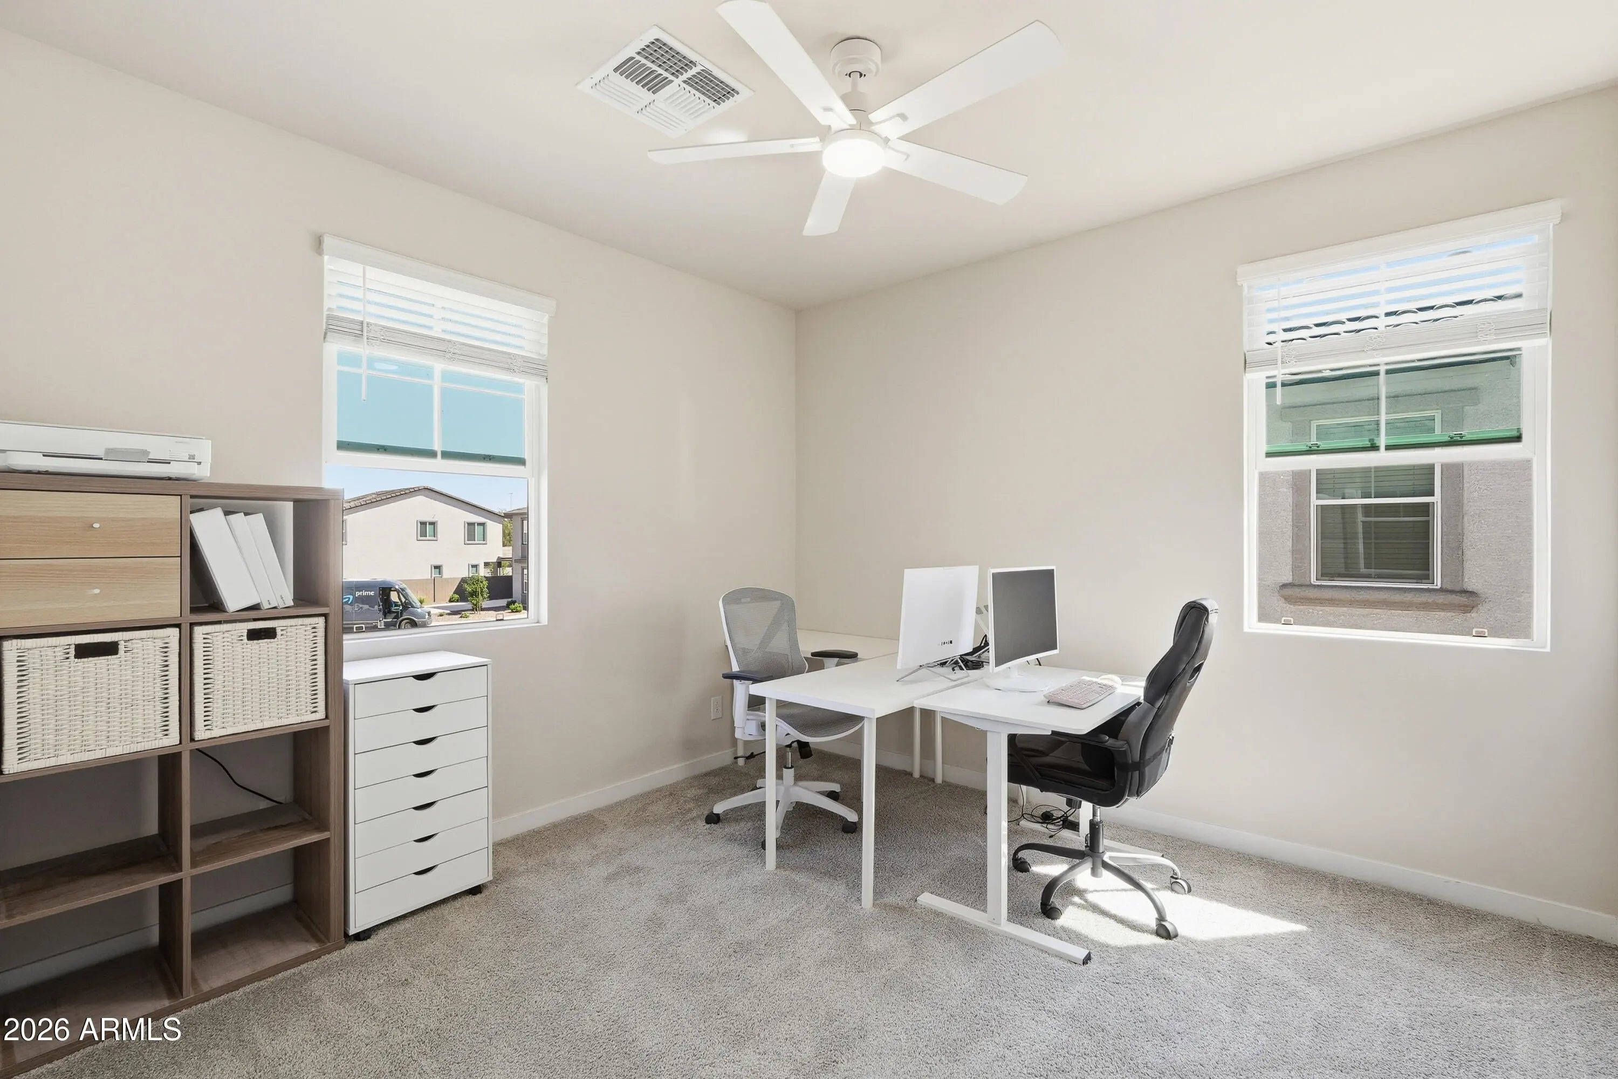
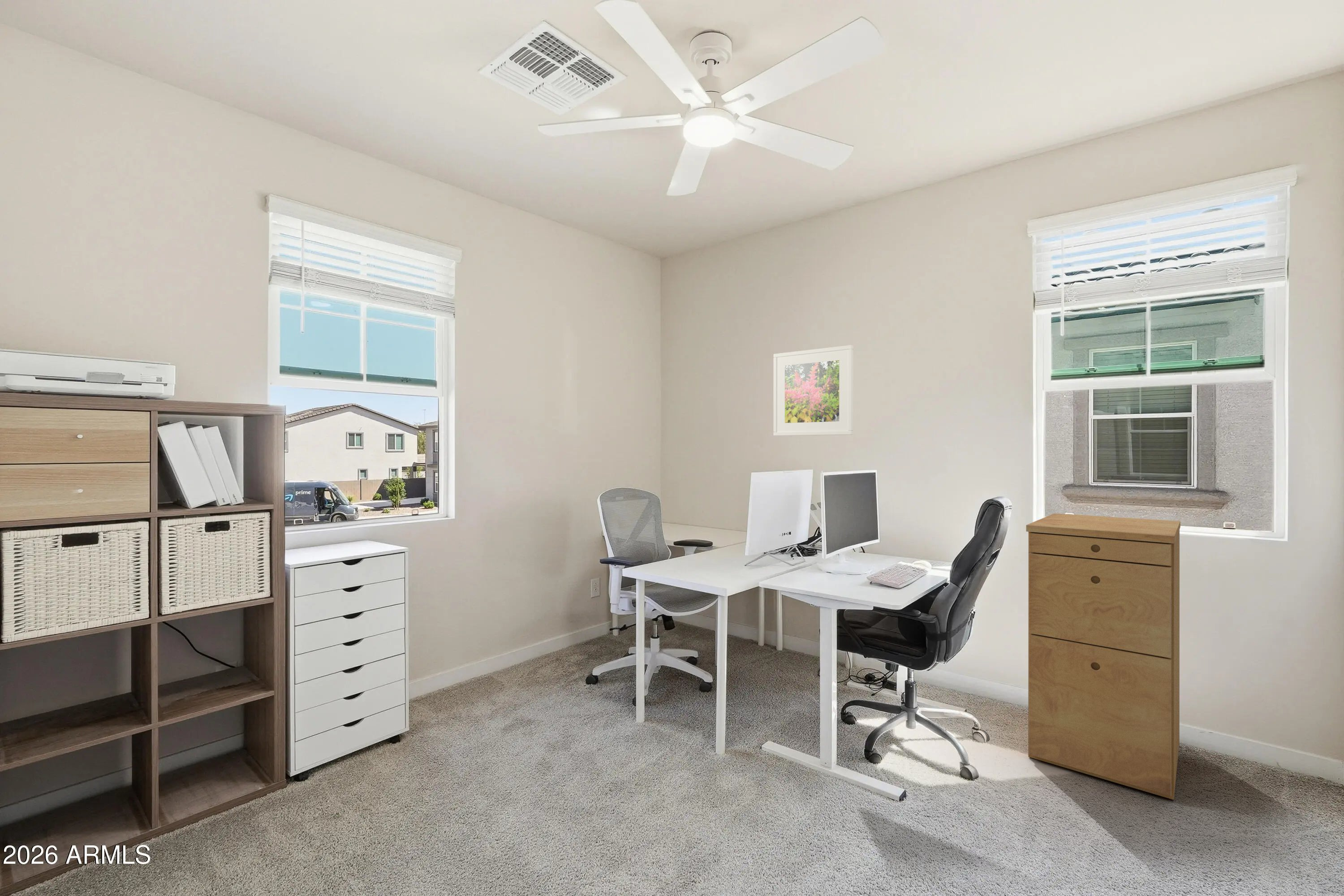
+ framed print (811, 392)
+ filing cabinet (1105, 637)
